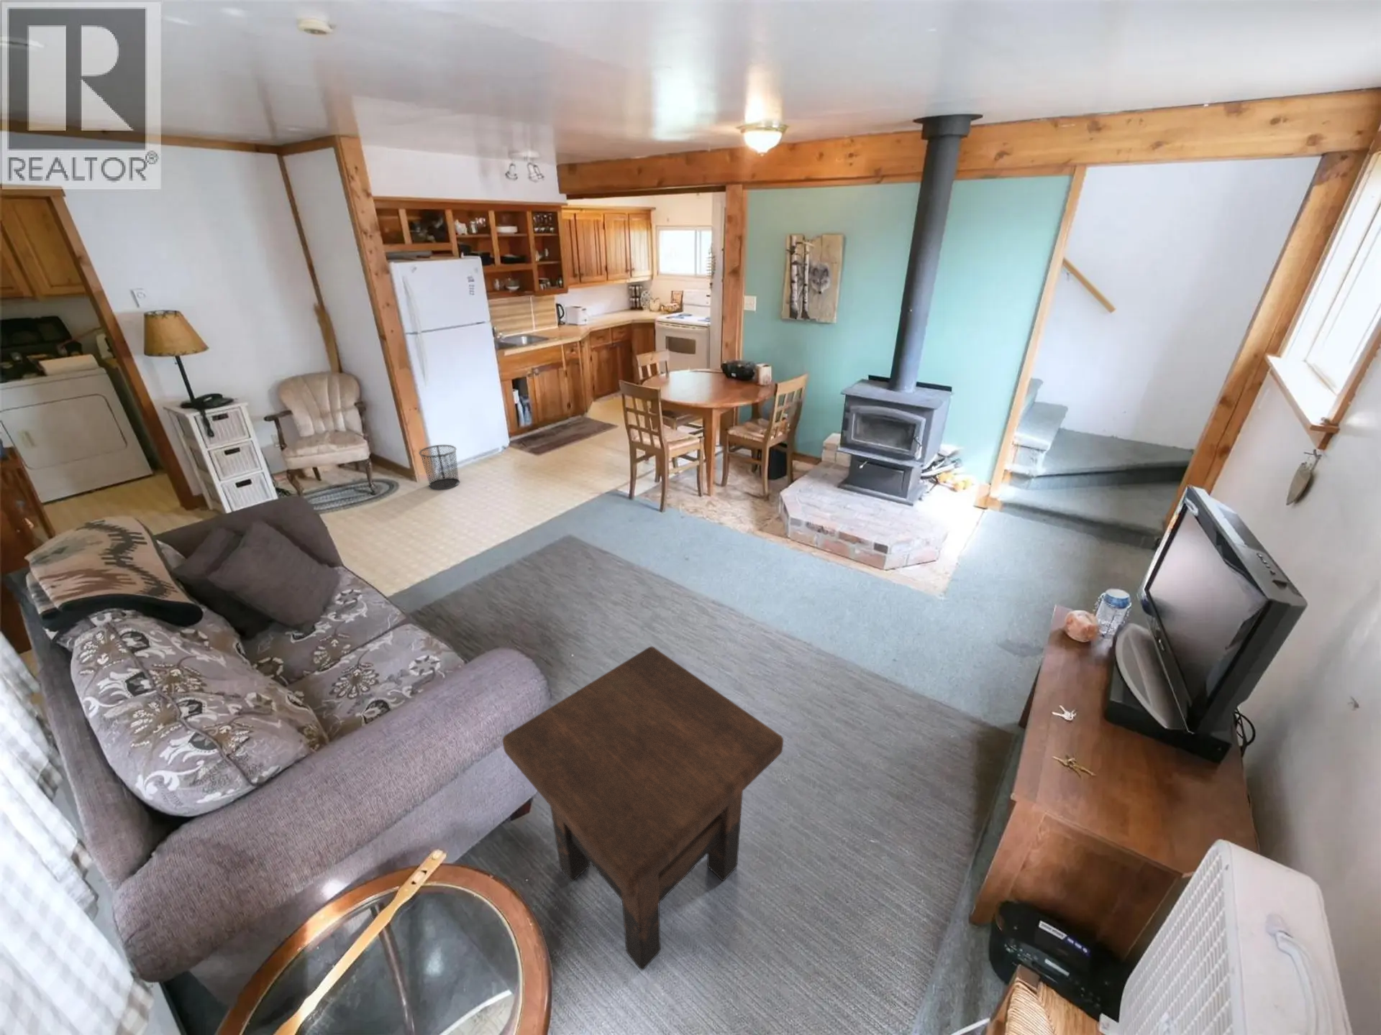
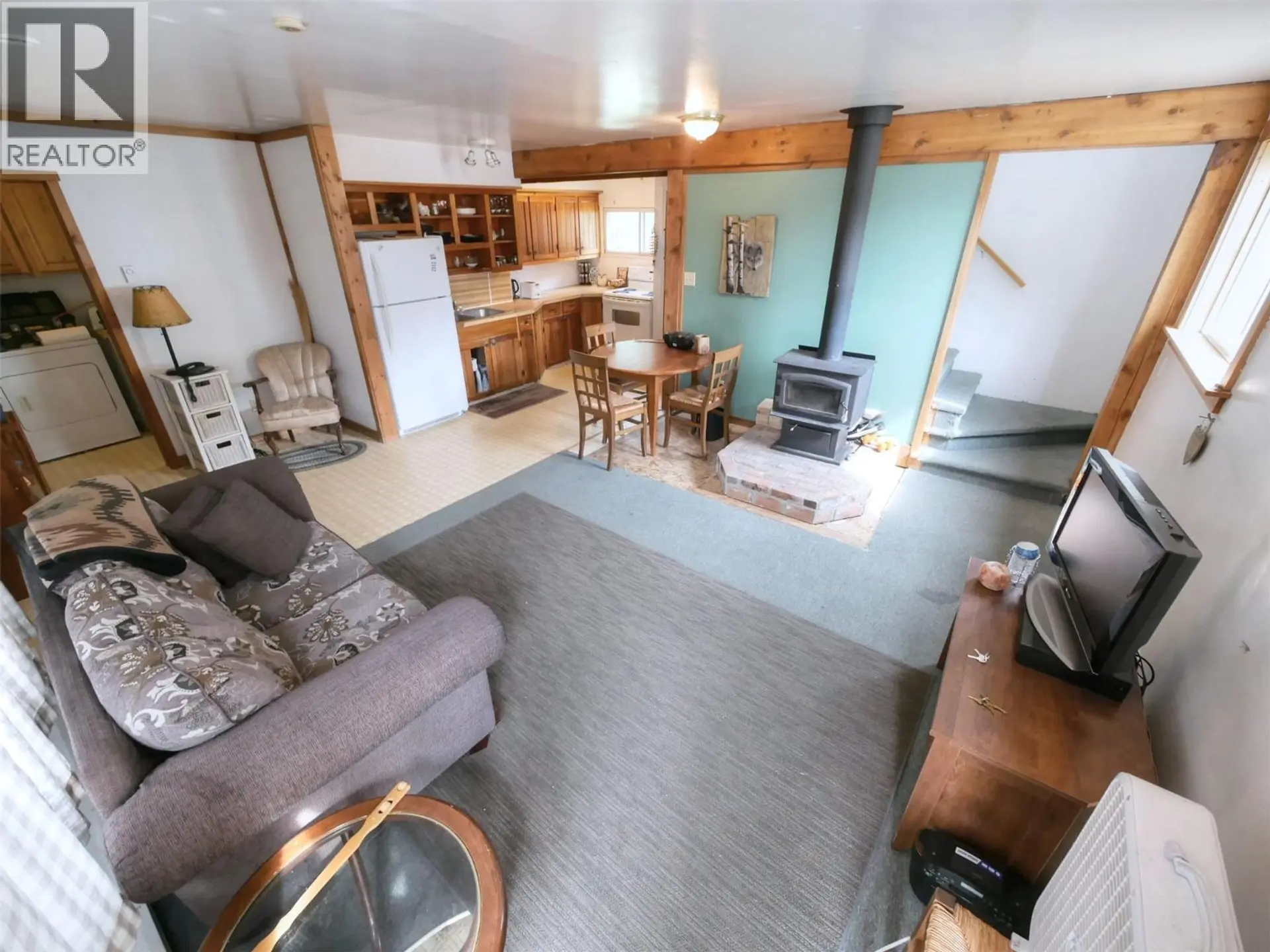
- waste bin (440, 467)
- side table (646, 807)
